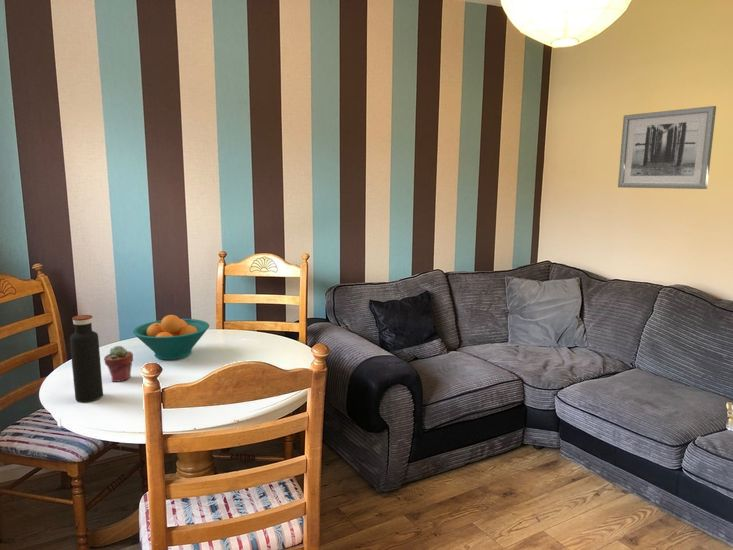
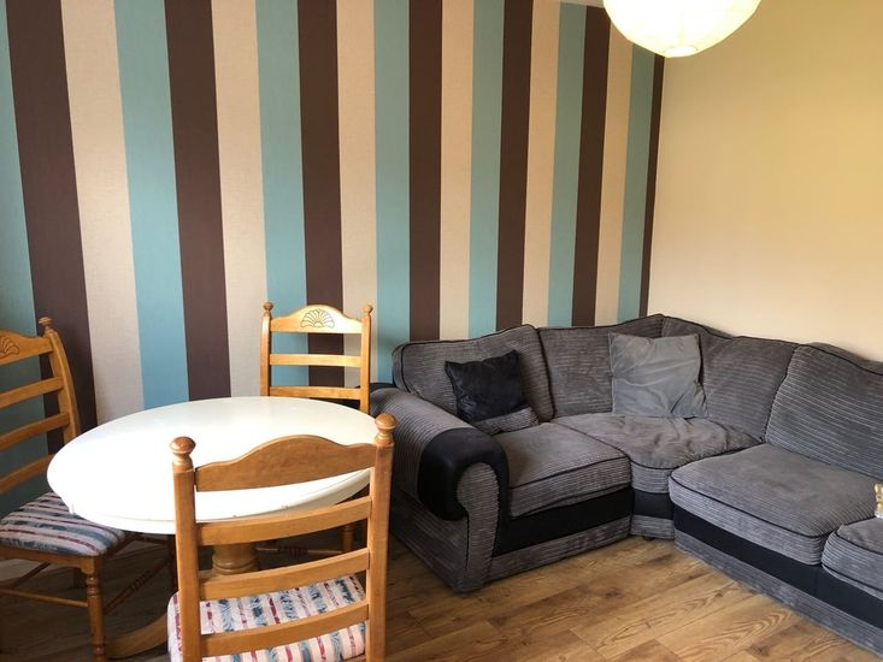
- wall art (663, 150)
- fruit bowl (172, 335)
- water bottle (85, 357)
- potted succulent (119, 362)
